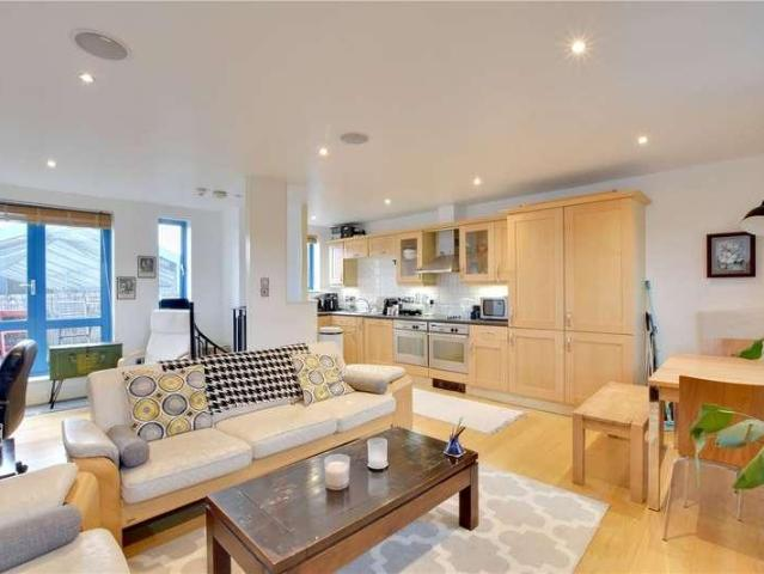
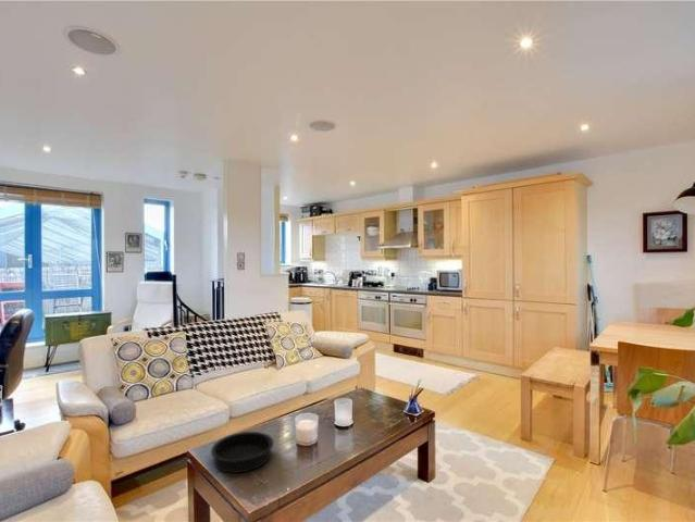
+ baking pan (243, 450)
